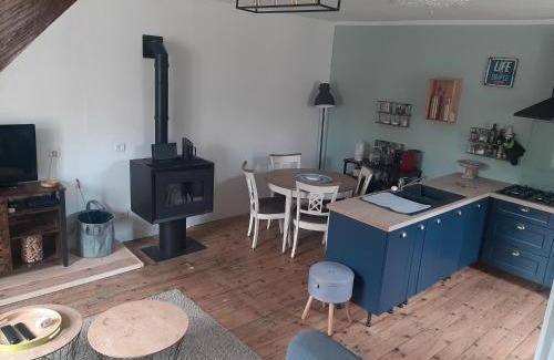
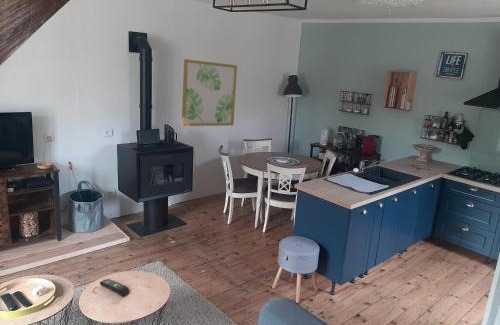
+ wall art (210, 94)
+ remote control (114, 286)
